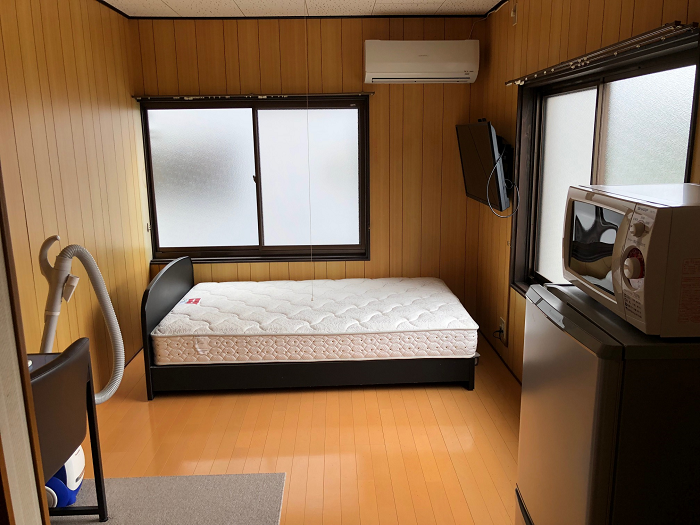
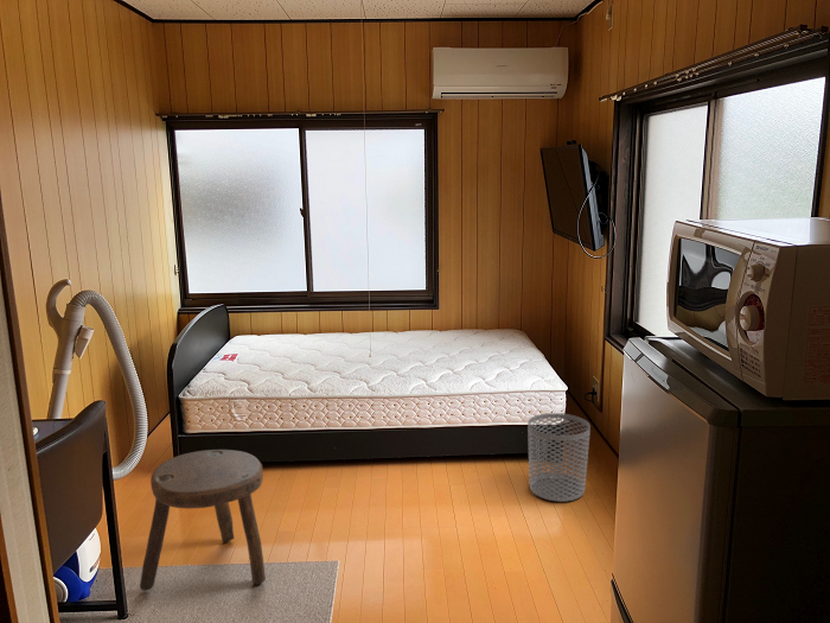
+ waste bin (557, 456)
+ stool (200, 507)
